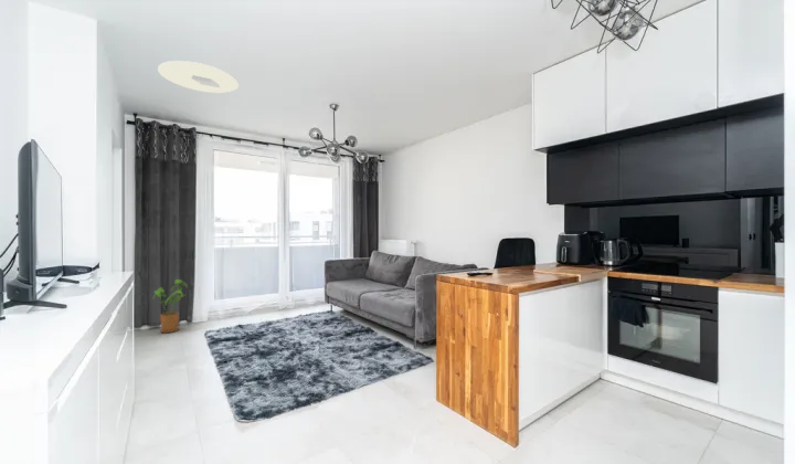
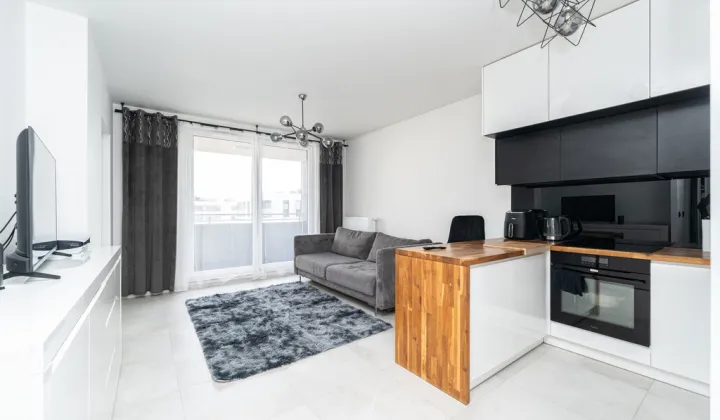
- house plant (171, 305)
- ceiling light (200, 75)
